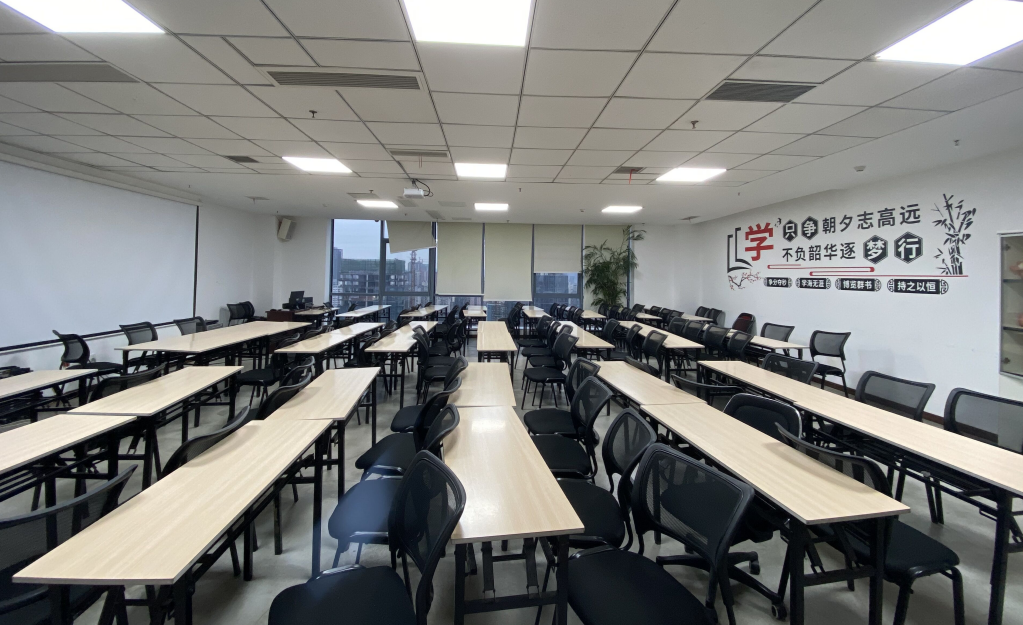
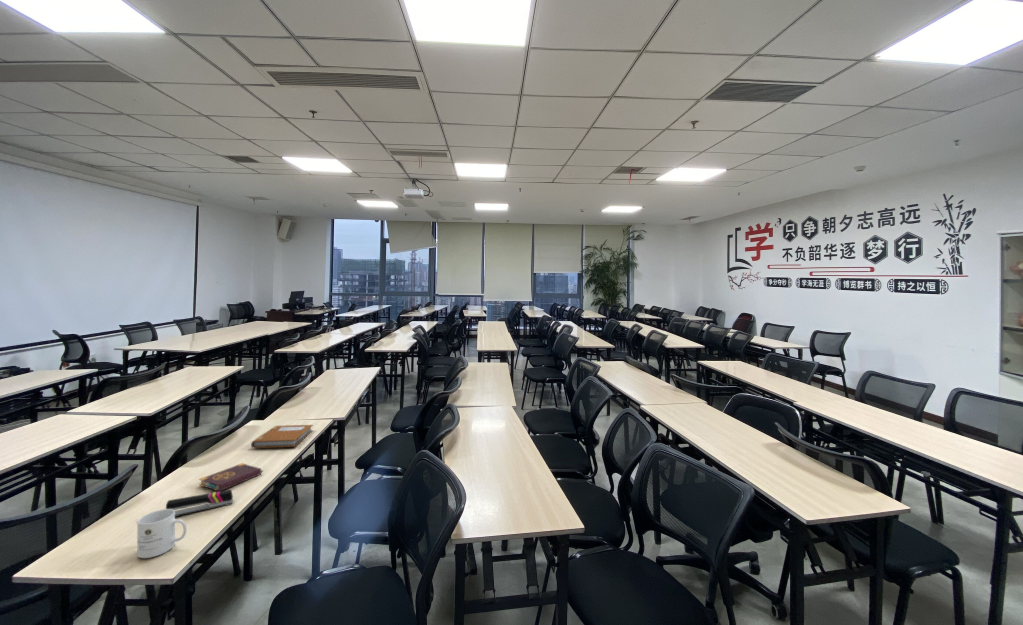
+ stapler (200, 502)
+ notebook (284, 435)
+ mug (163, 532)
+ book (231, 476)
